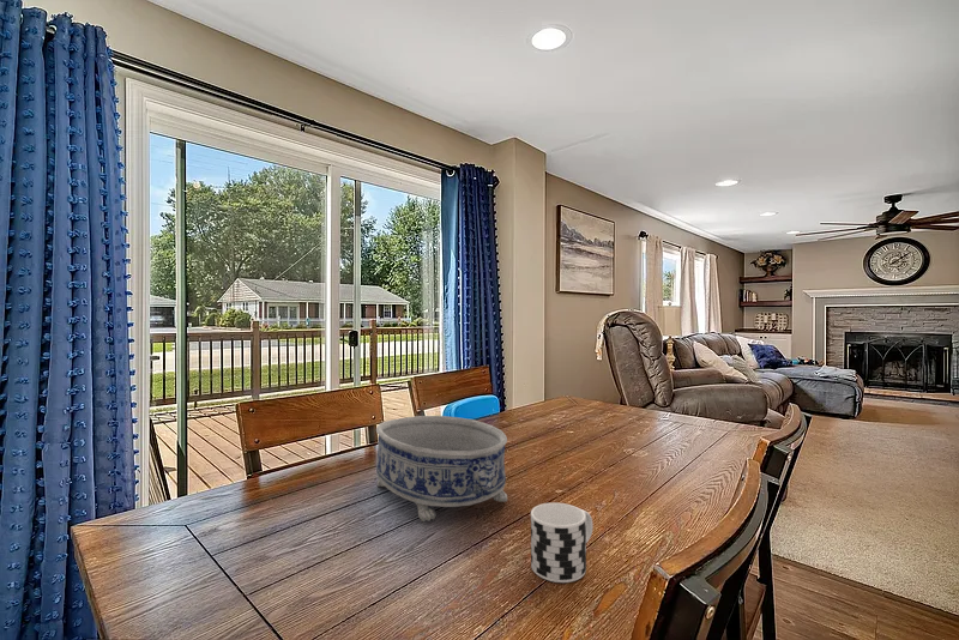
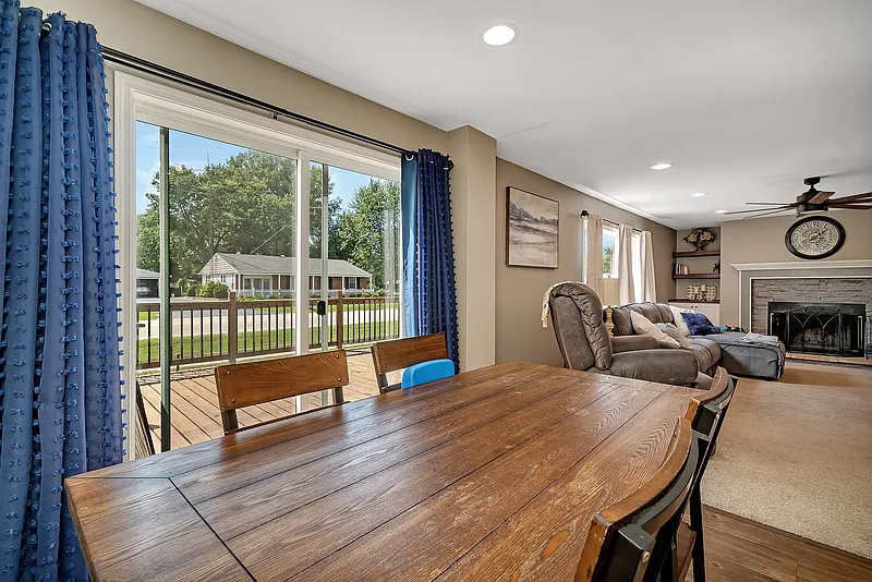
- cup (565, 538)
- decorative bowl (439, 460)
